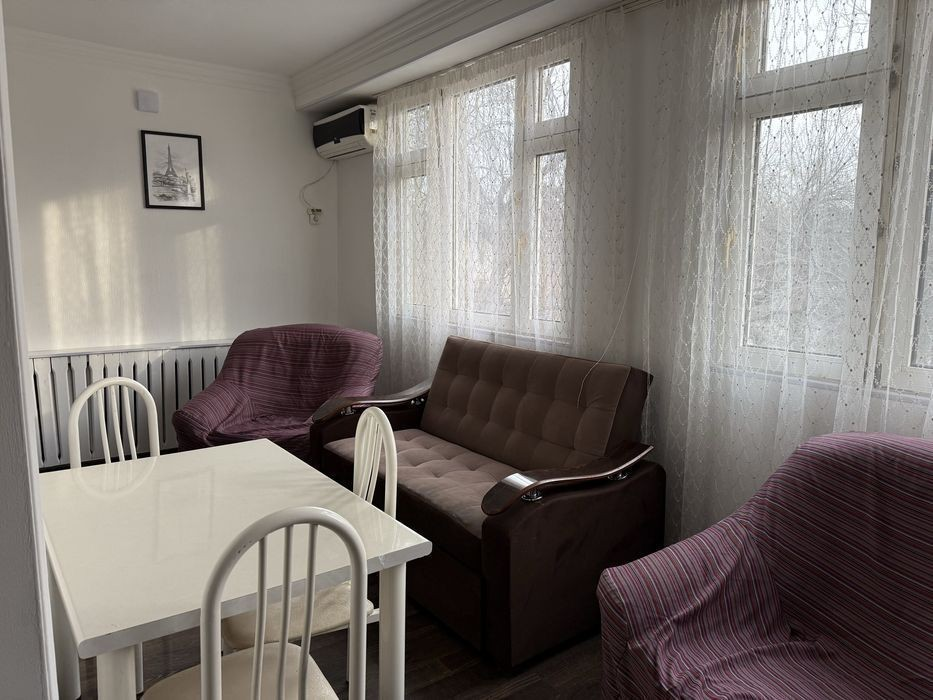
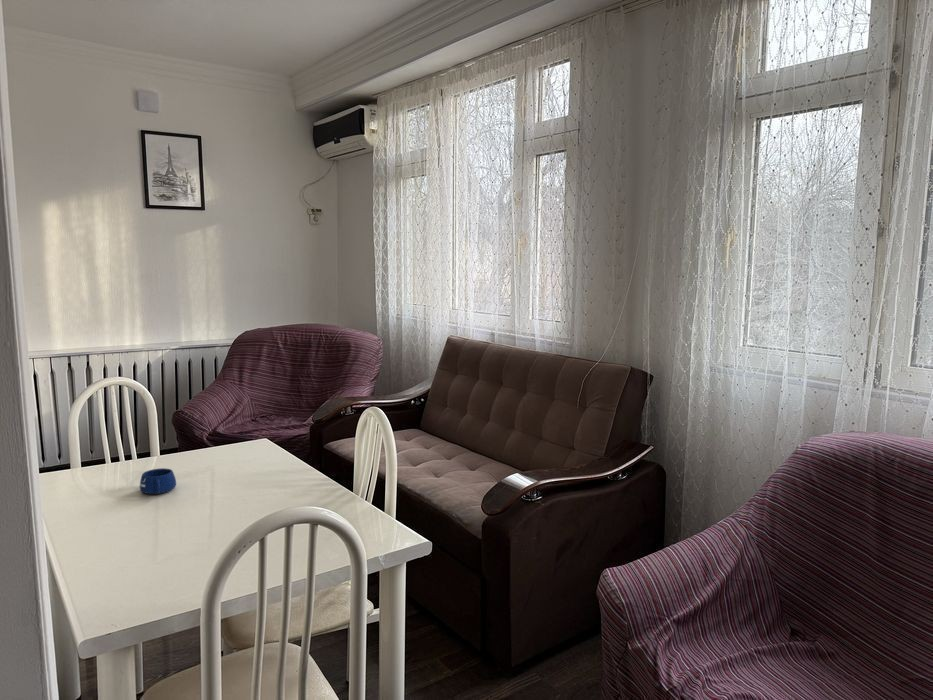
+ mug (157, 482)
